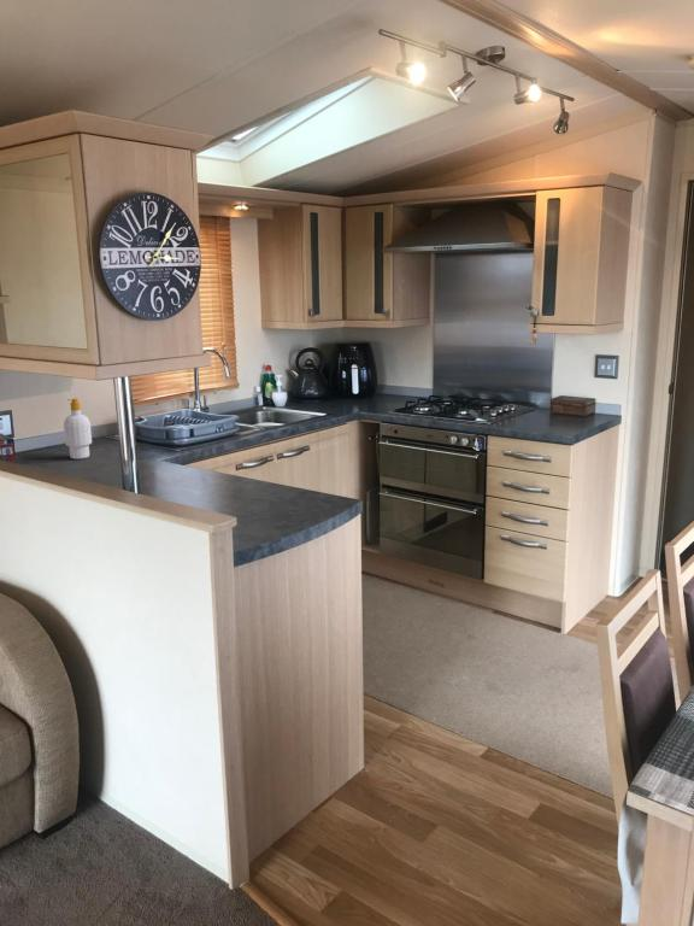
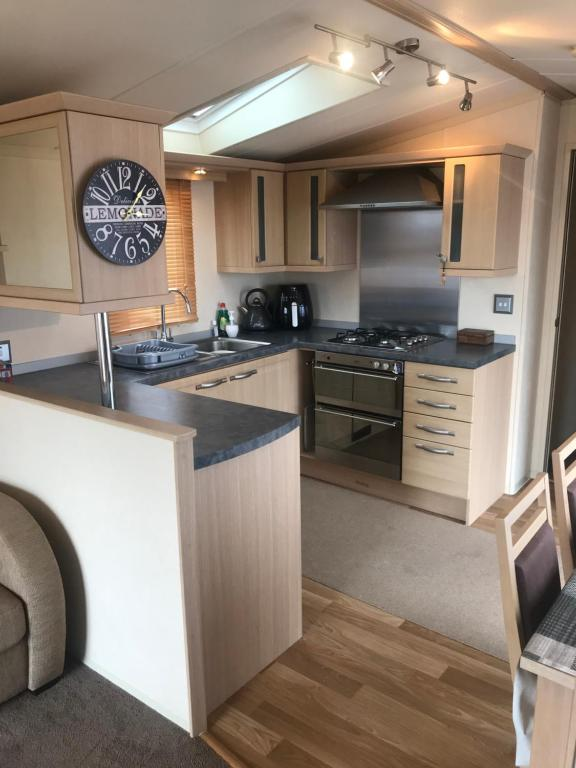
- soap bottle (77, 428)
